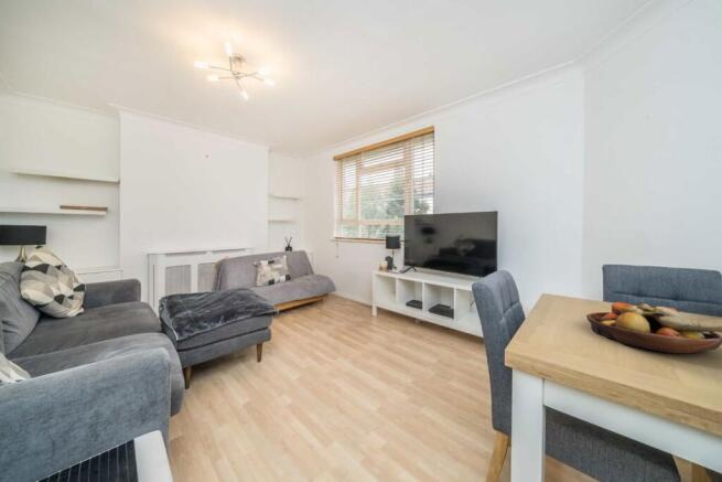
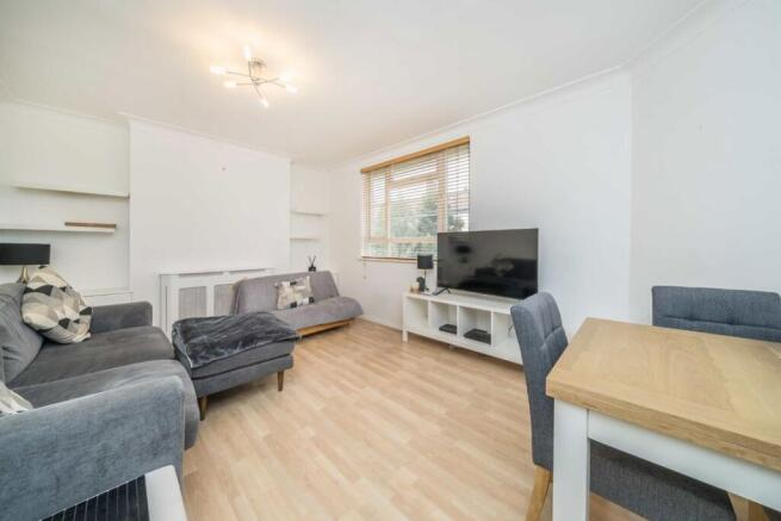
- fruit bowl (647, 320)
